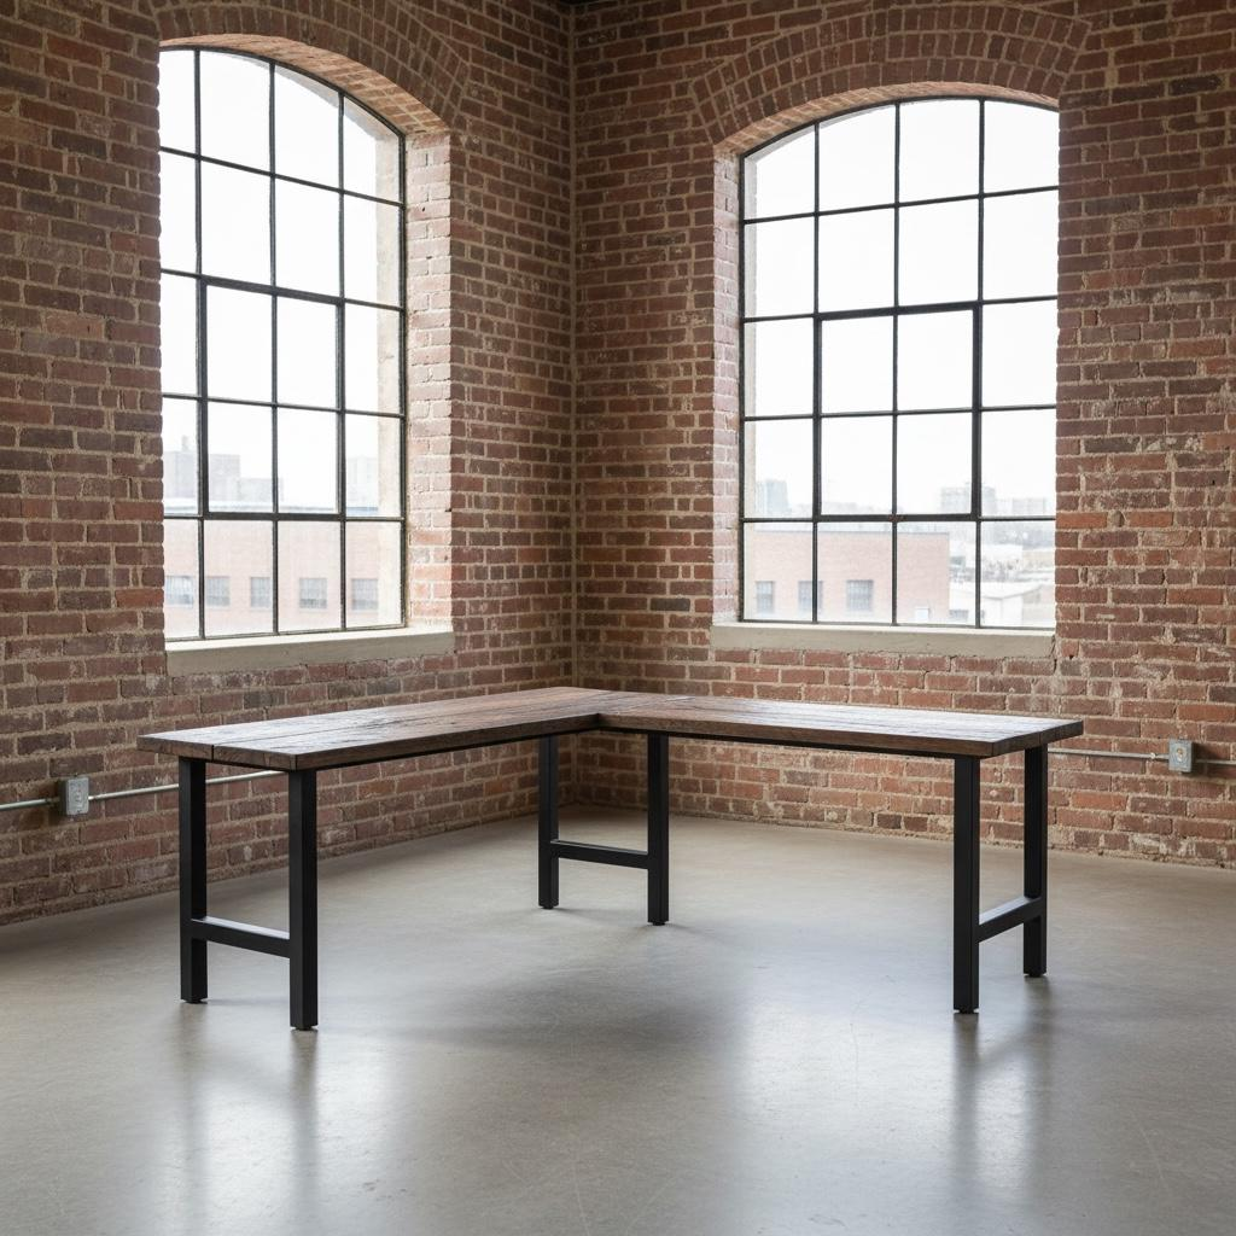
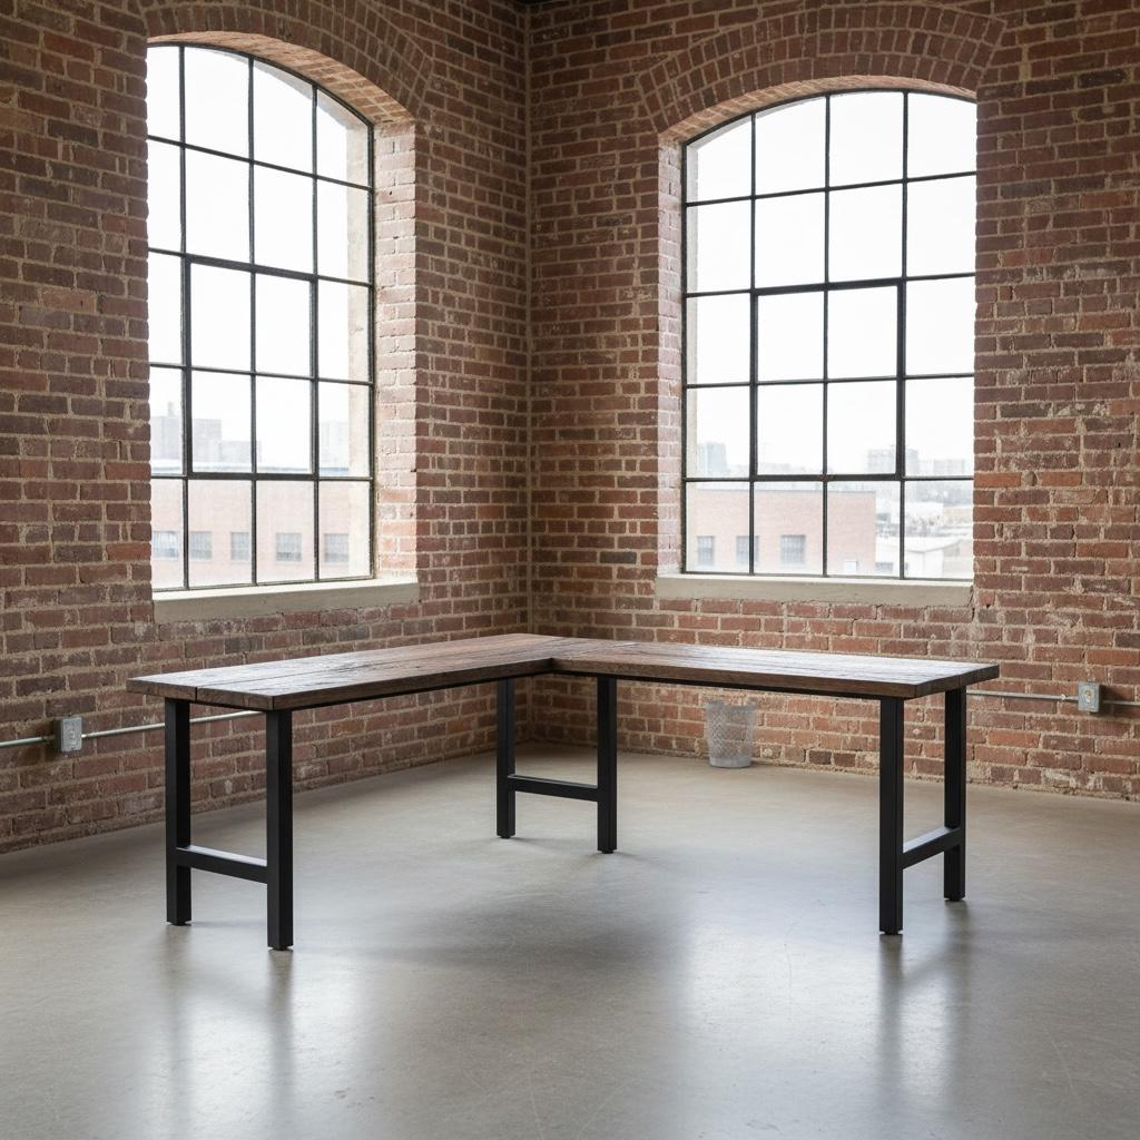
+ wastebasket (730, 734)
